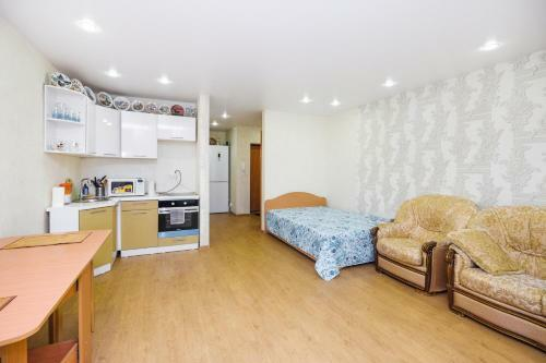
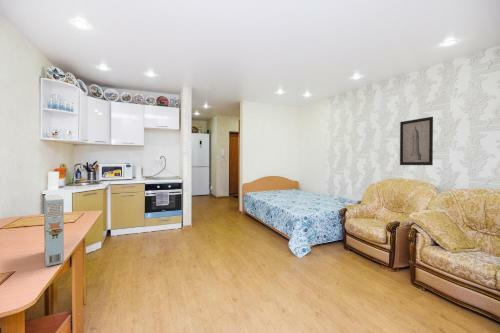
+ cereal box (53, 227)
+ wall art (415, 142)
